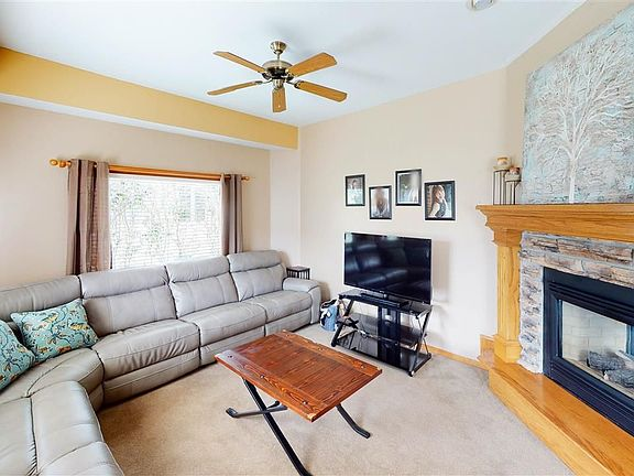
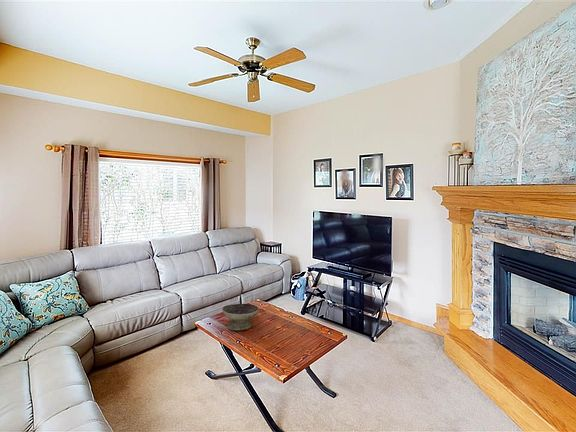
+ decorative bowl (240, 316)
